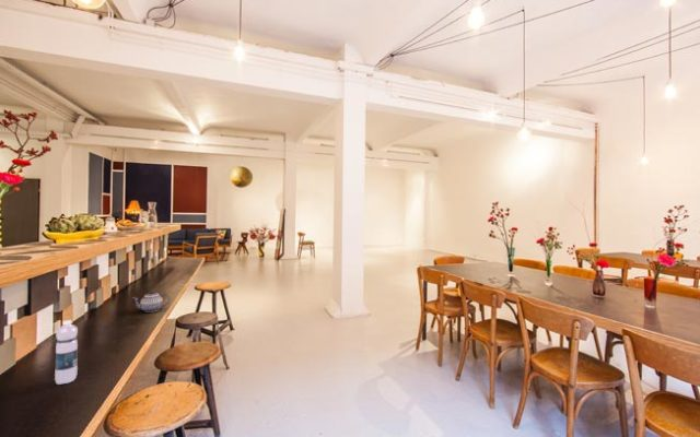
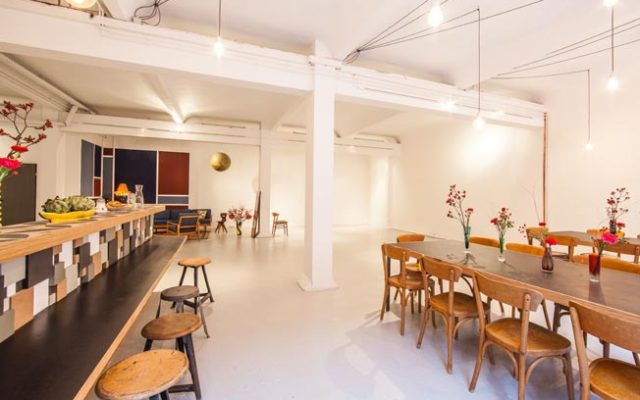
- water bottle (67, 351)
- teapot (151, 300)
